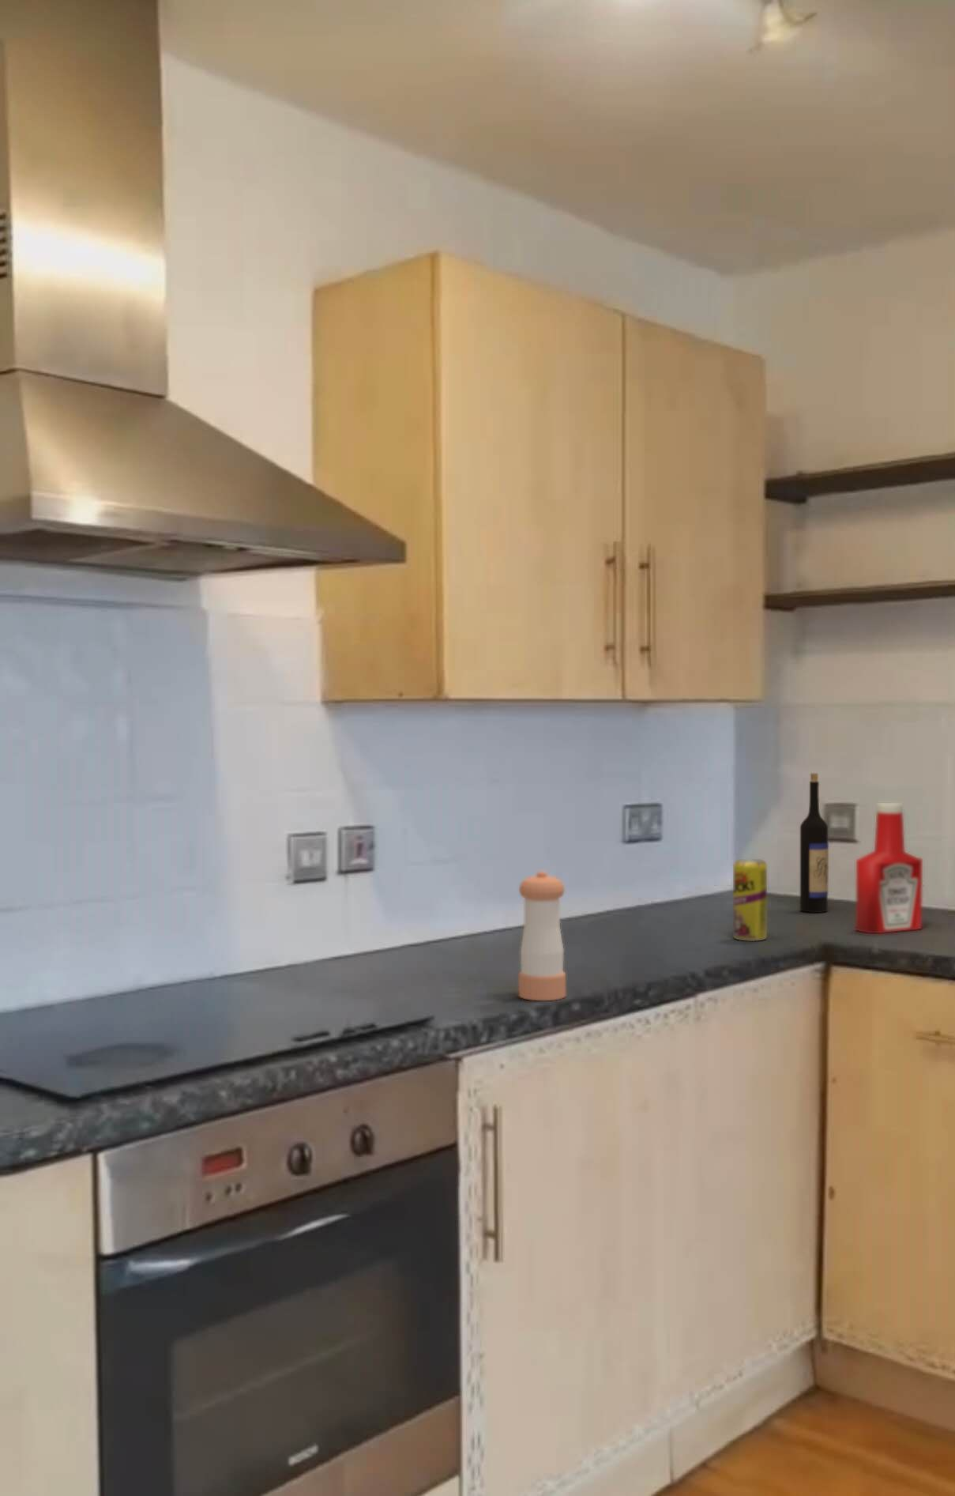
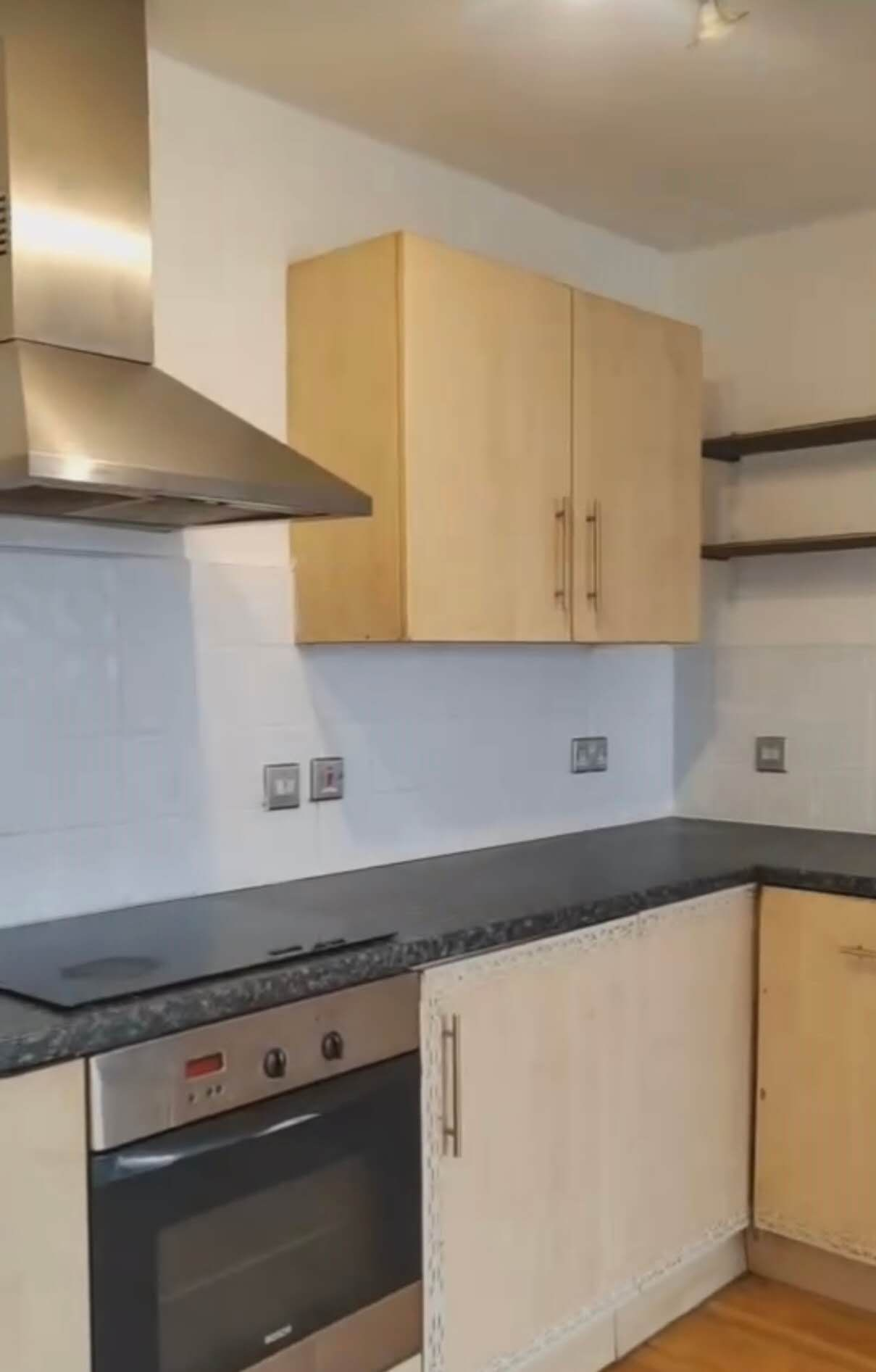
- soap bottle (888, 866)
- wine bottle (813, 842)
- beverage can (750, 898)
- pepper shaker (542, 933)
